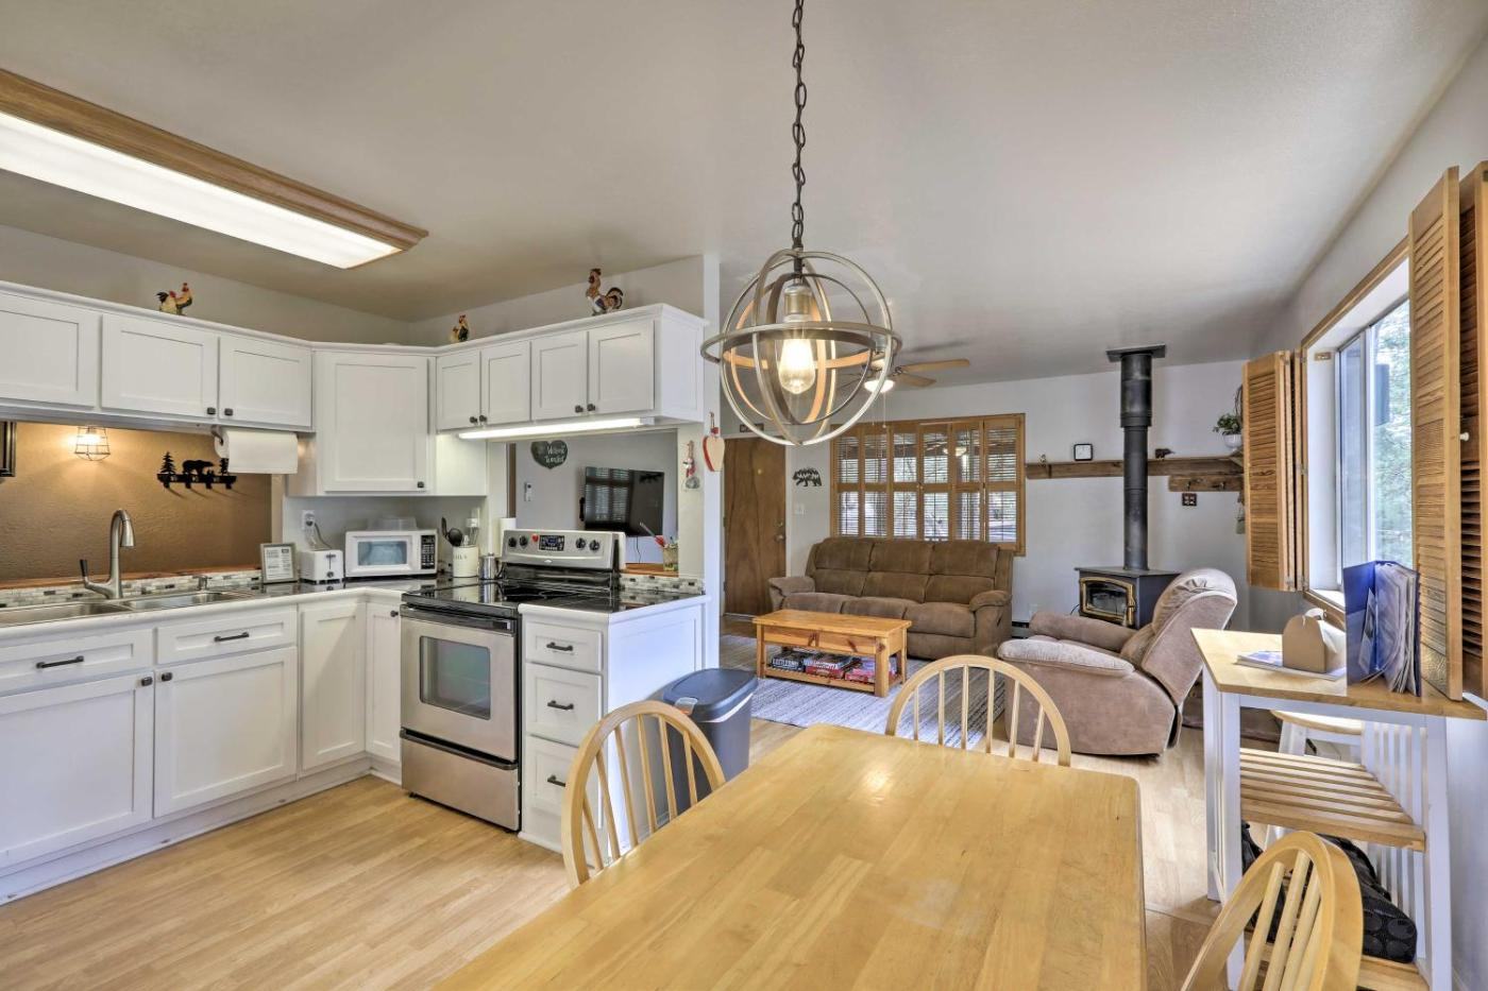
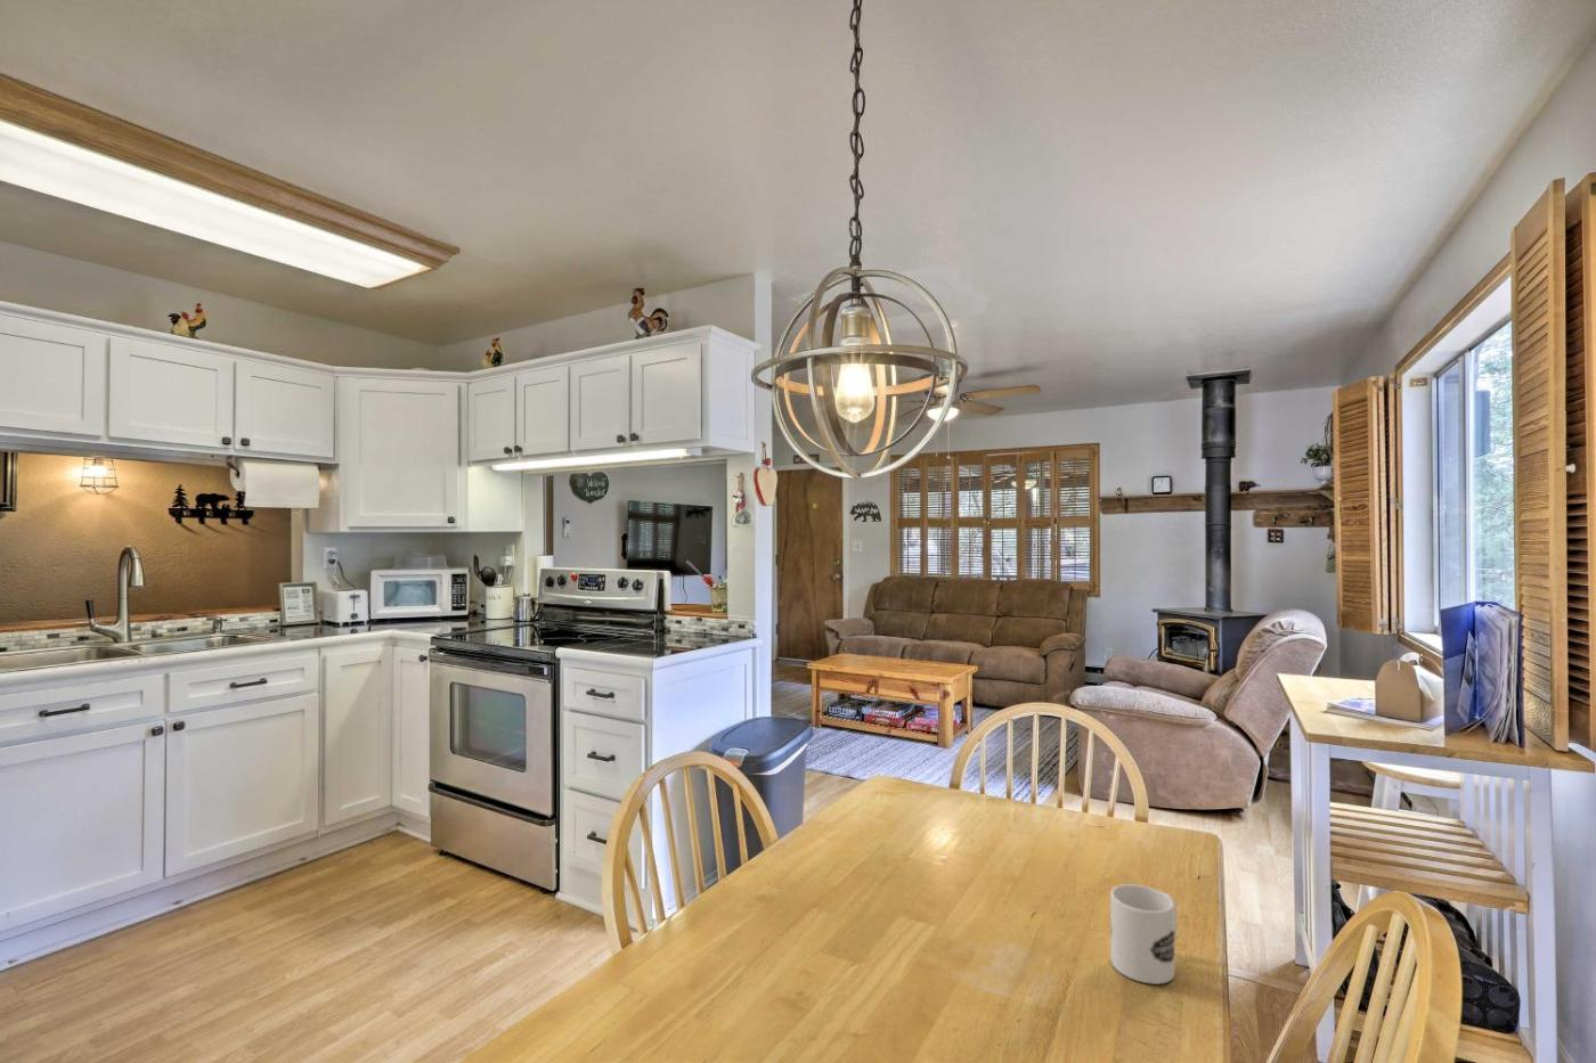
+ mug (1149, 928)
